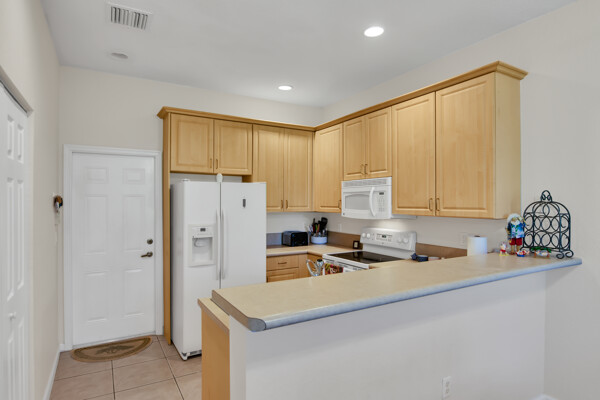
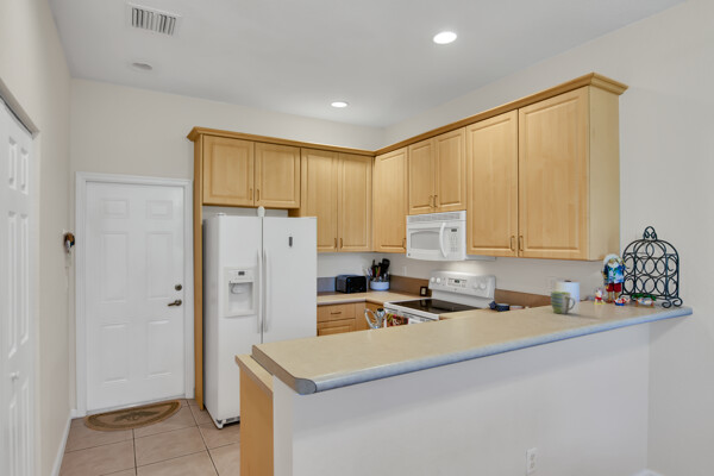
+ mug (563, 302)
